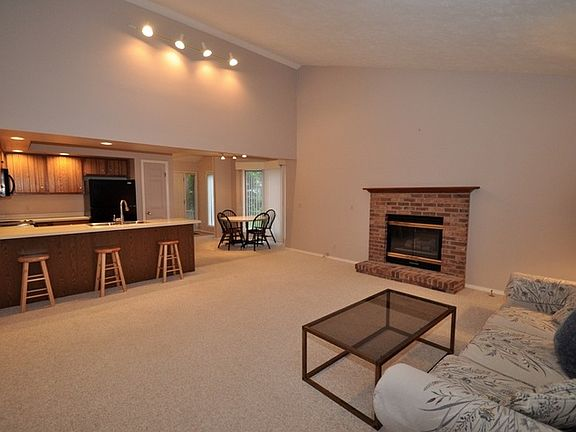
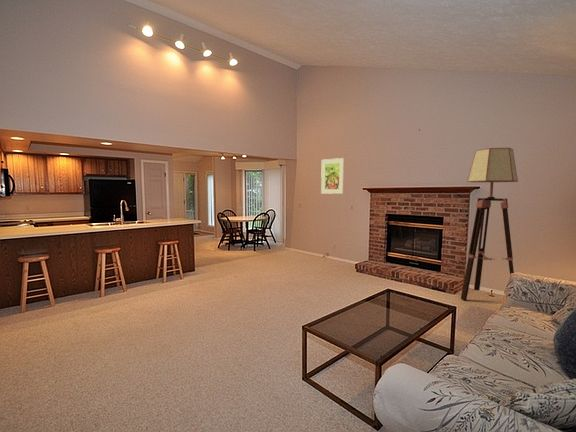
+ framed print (332, 176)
+ floor lamp (487, 225)
